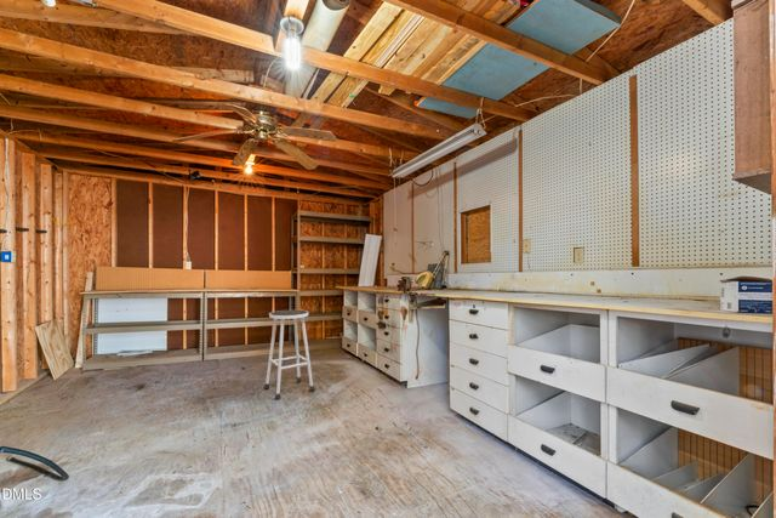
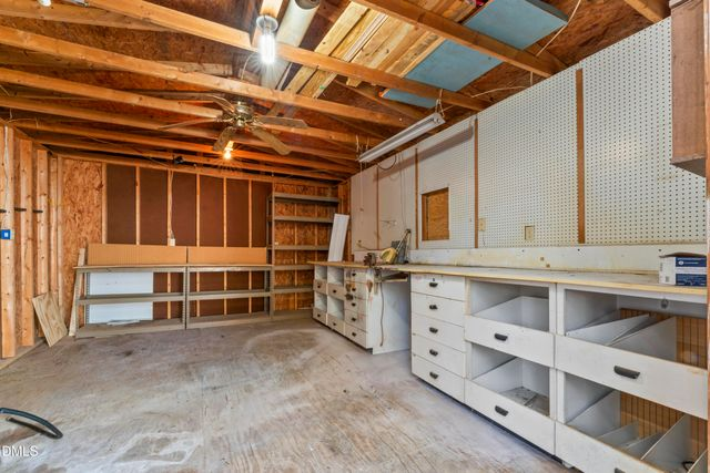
- stool (289, 357)
